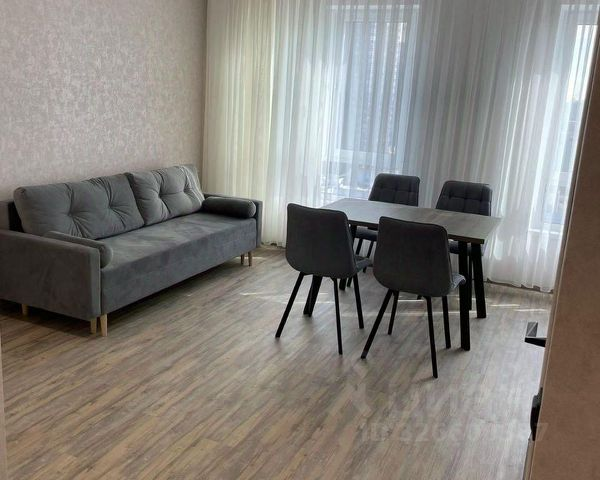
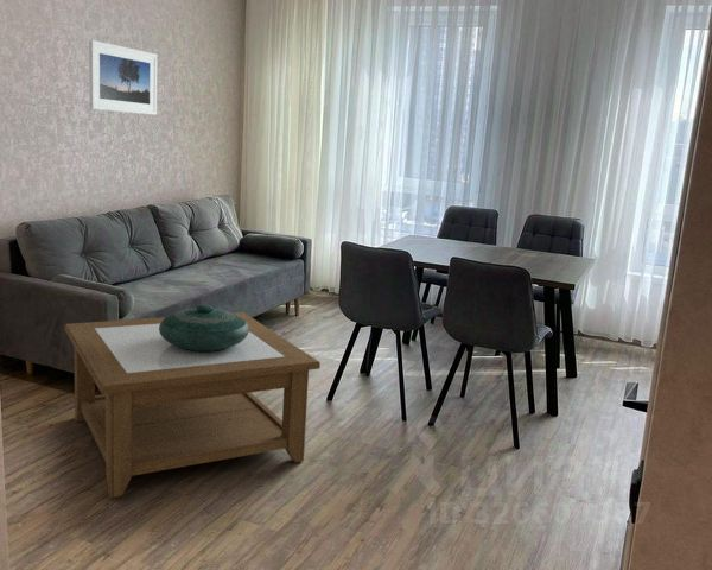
+ decorative bowl (204, 324)
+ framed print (125, 80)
+ coffee table (185, 391)
